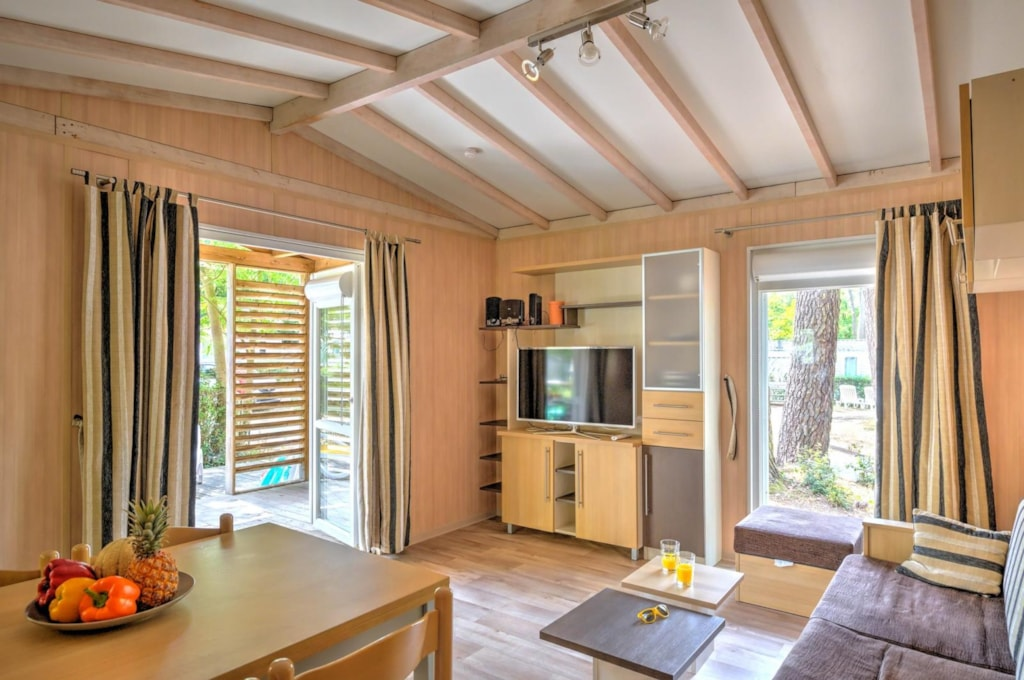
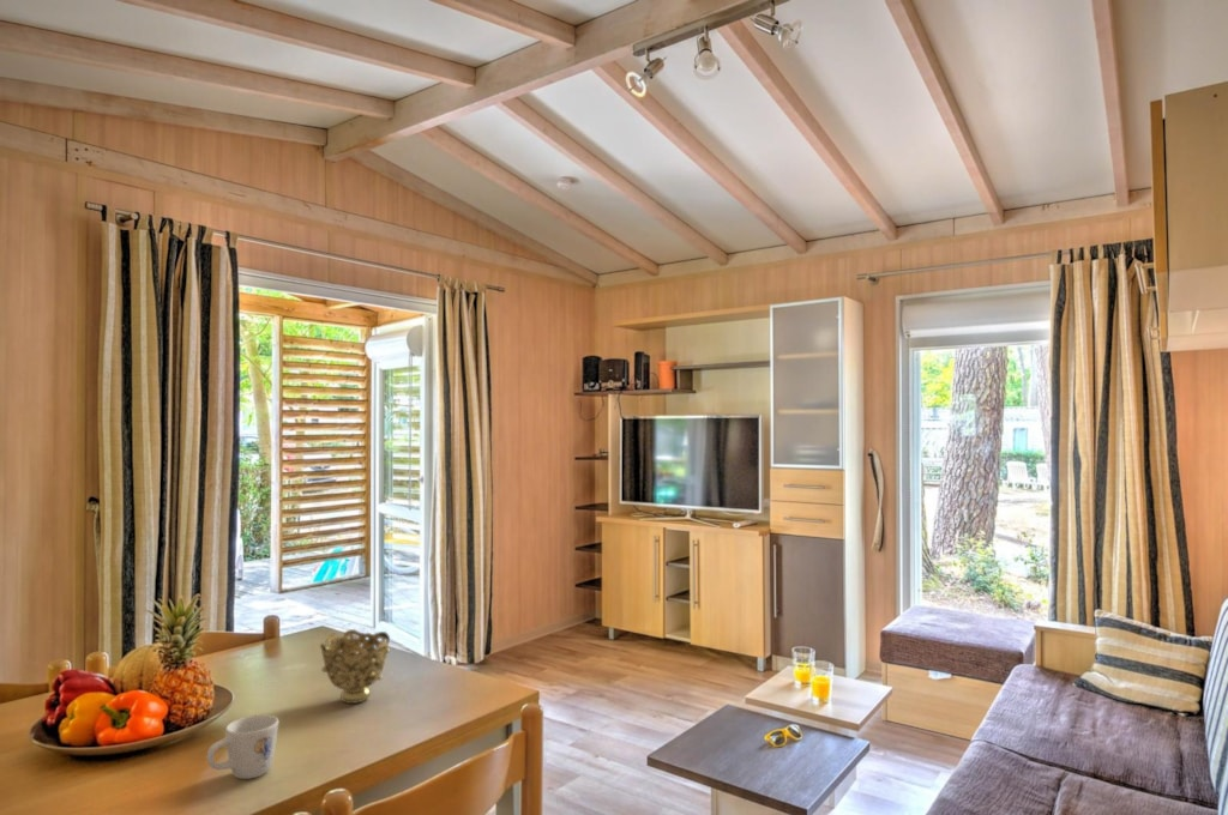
+ mug (242, 751)
+ decorative bowl (355, 668)
